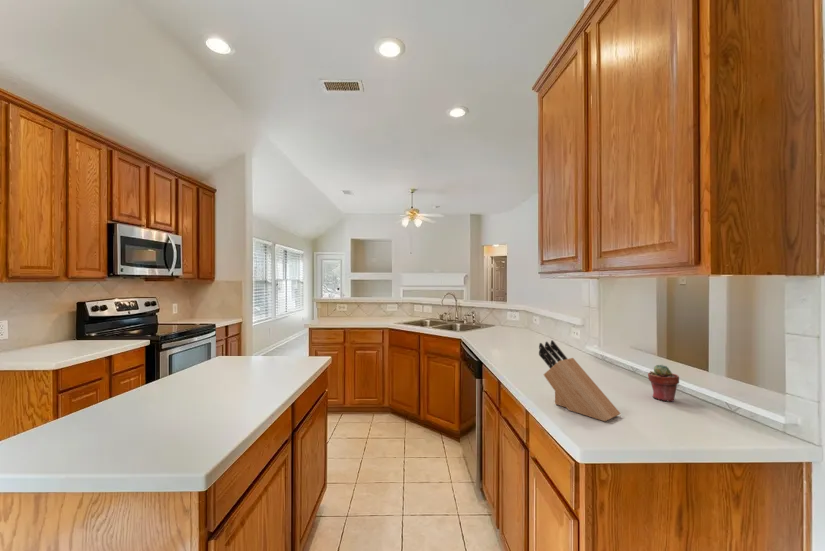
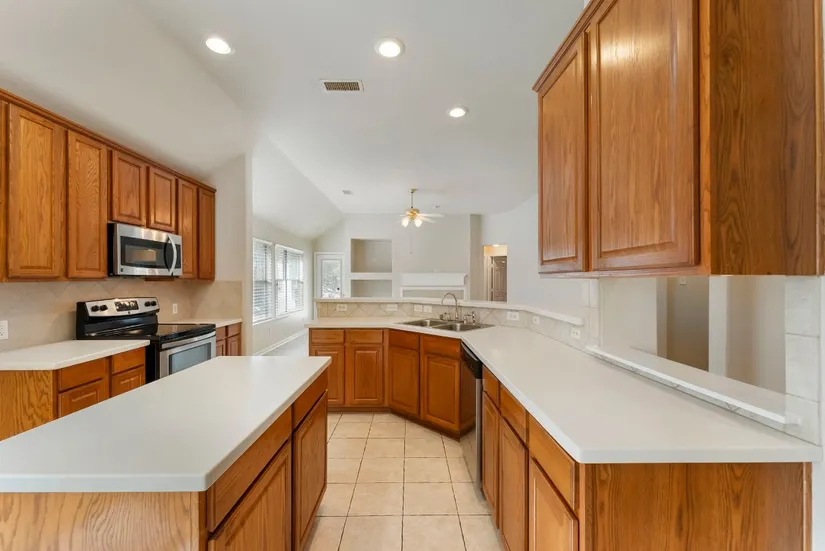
- potted succulent (663, 381)
- knife block (574, 376)
